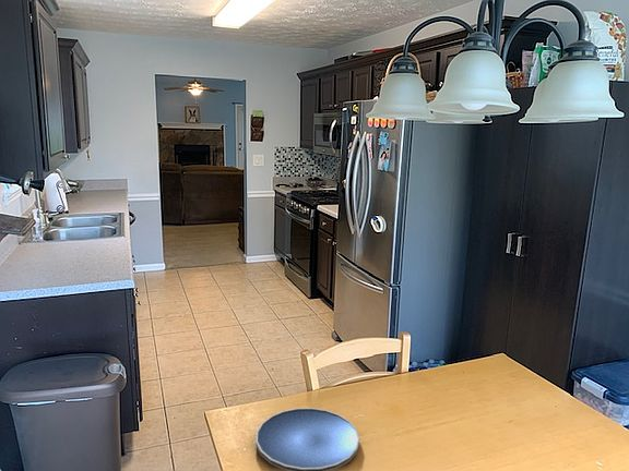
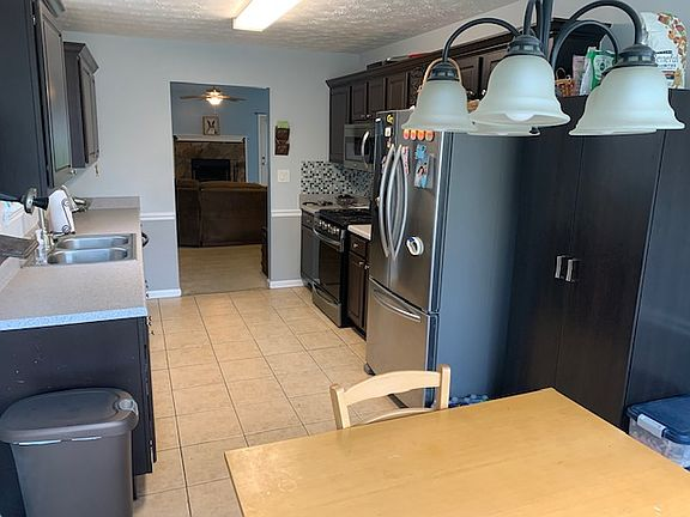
- plate (307, 438)
